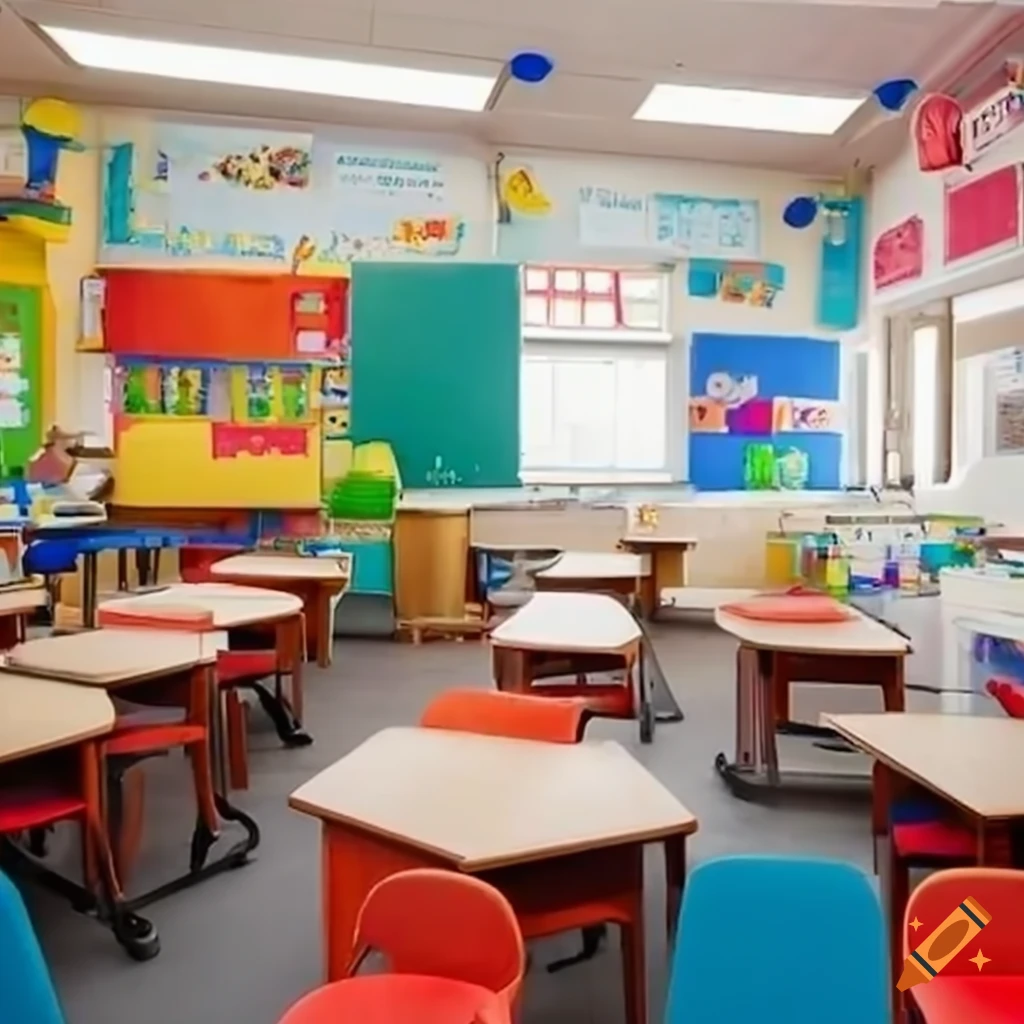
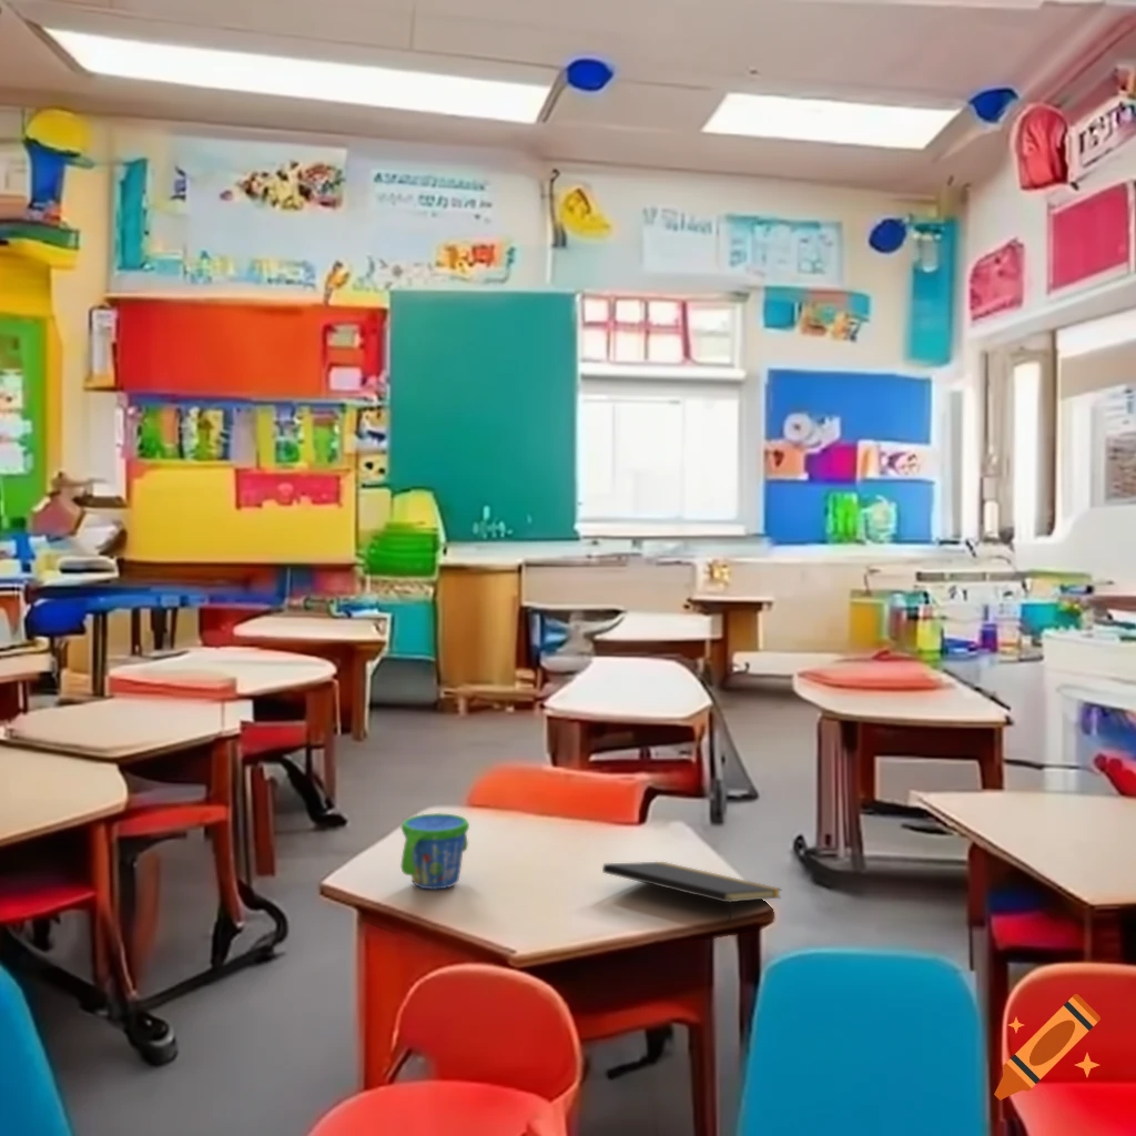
+ snack cup (435, 852)
+ notepad (691, 880)
